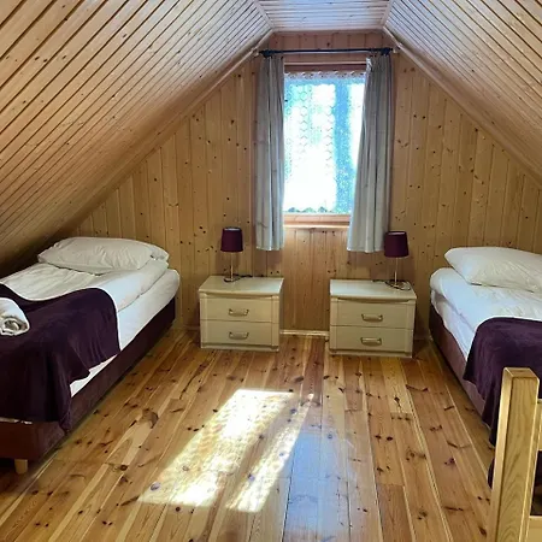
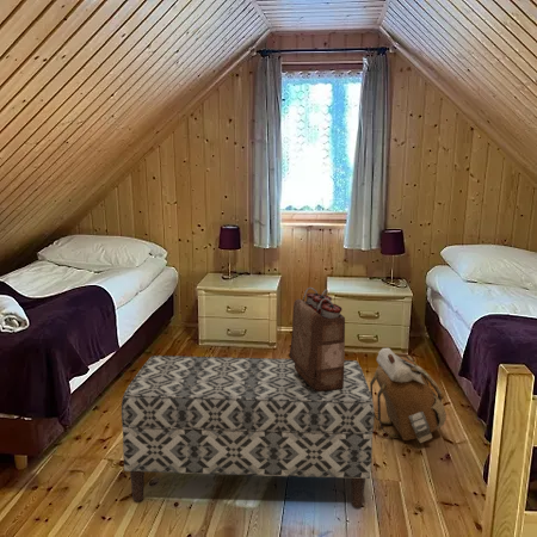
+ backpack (316, 334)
+ backpack (409, 391)
+ bench (249, 426)
